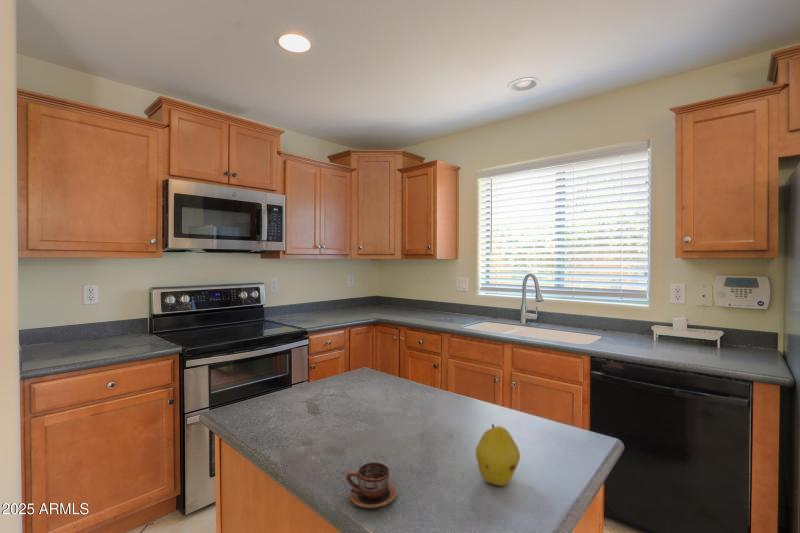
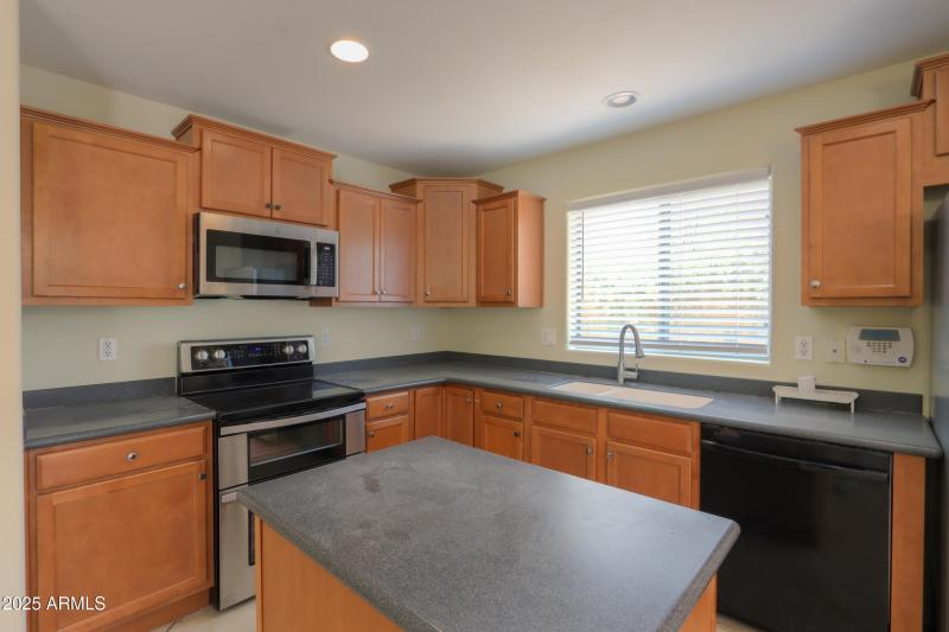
- cup (371, 482)
- fruit (497, 453)
